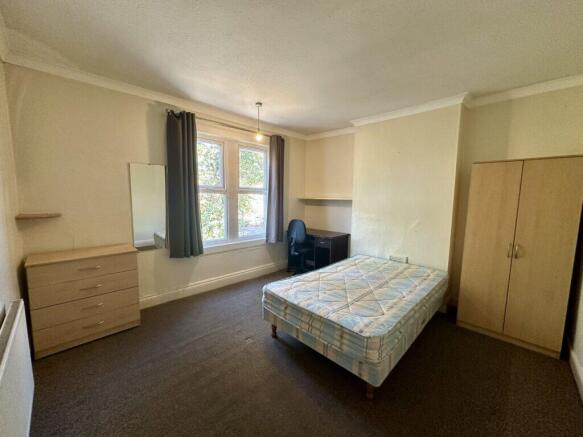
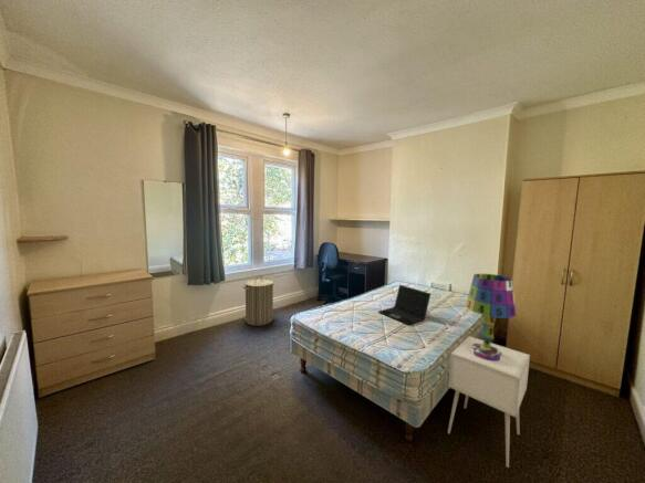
+ laptop (404, 303)
+ table lamp (489, 315)
+ laundry hamper (259, 298)
+ nightstand (485, 393)
